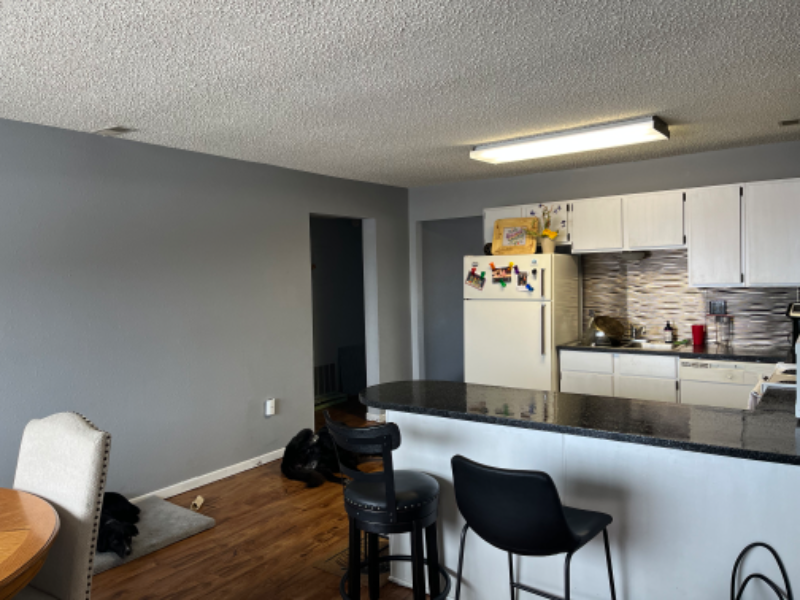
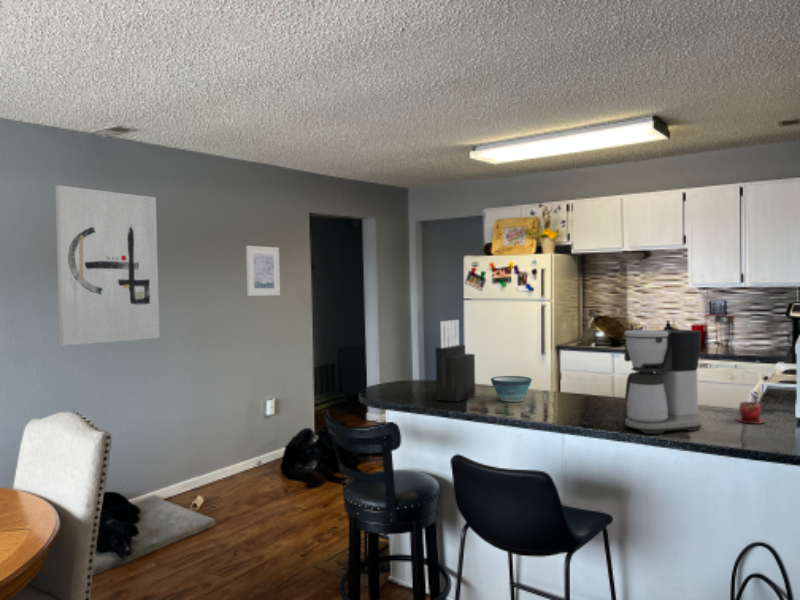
+ bowl (511, 389)
+ knife block (457, 359)
+ coffee maker (658, 377)
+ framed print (263, 271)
+ wall art (110, 266)
+ teacup (750, 411)
